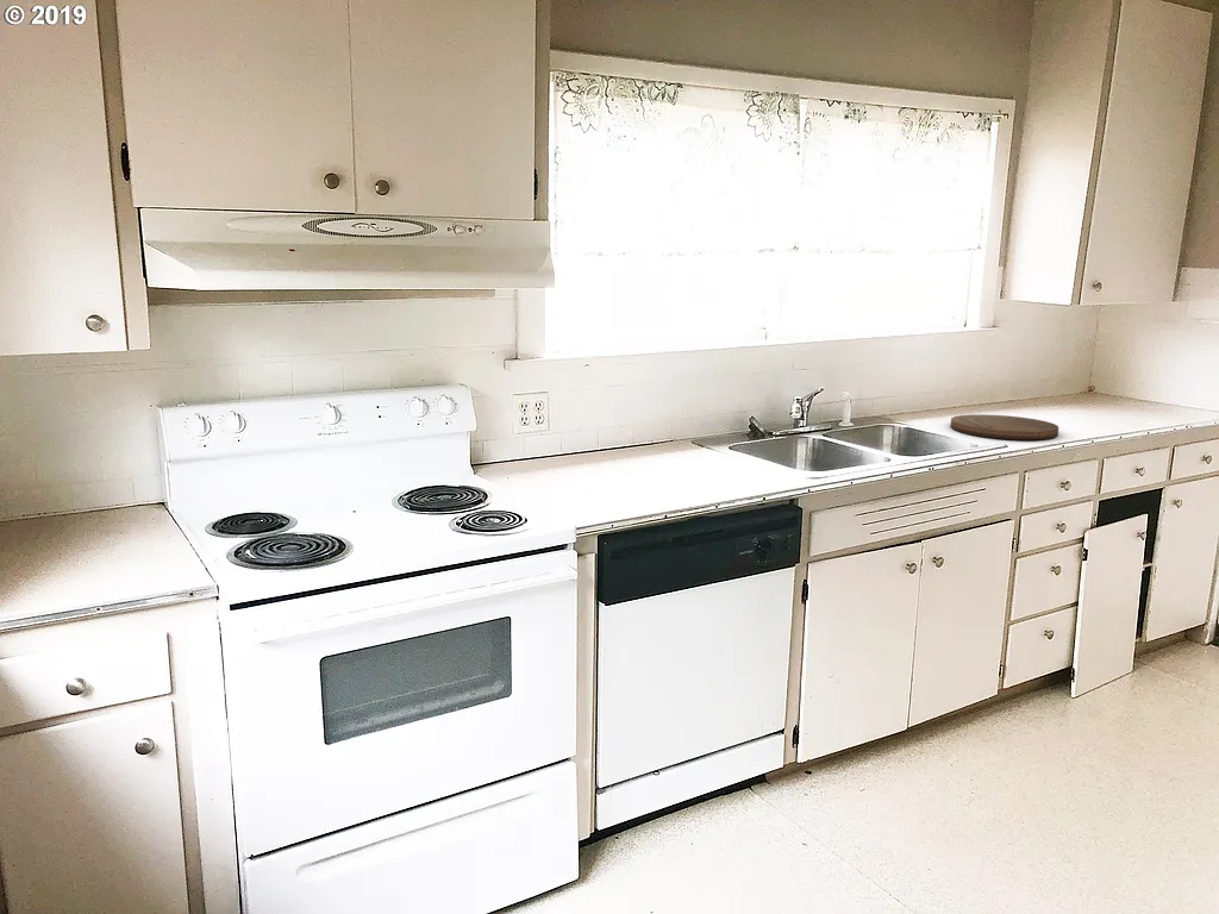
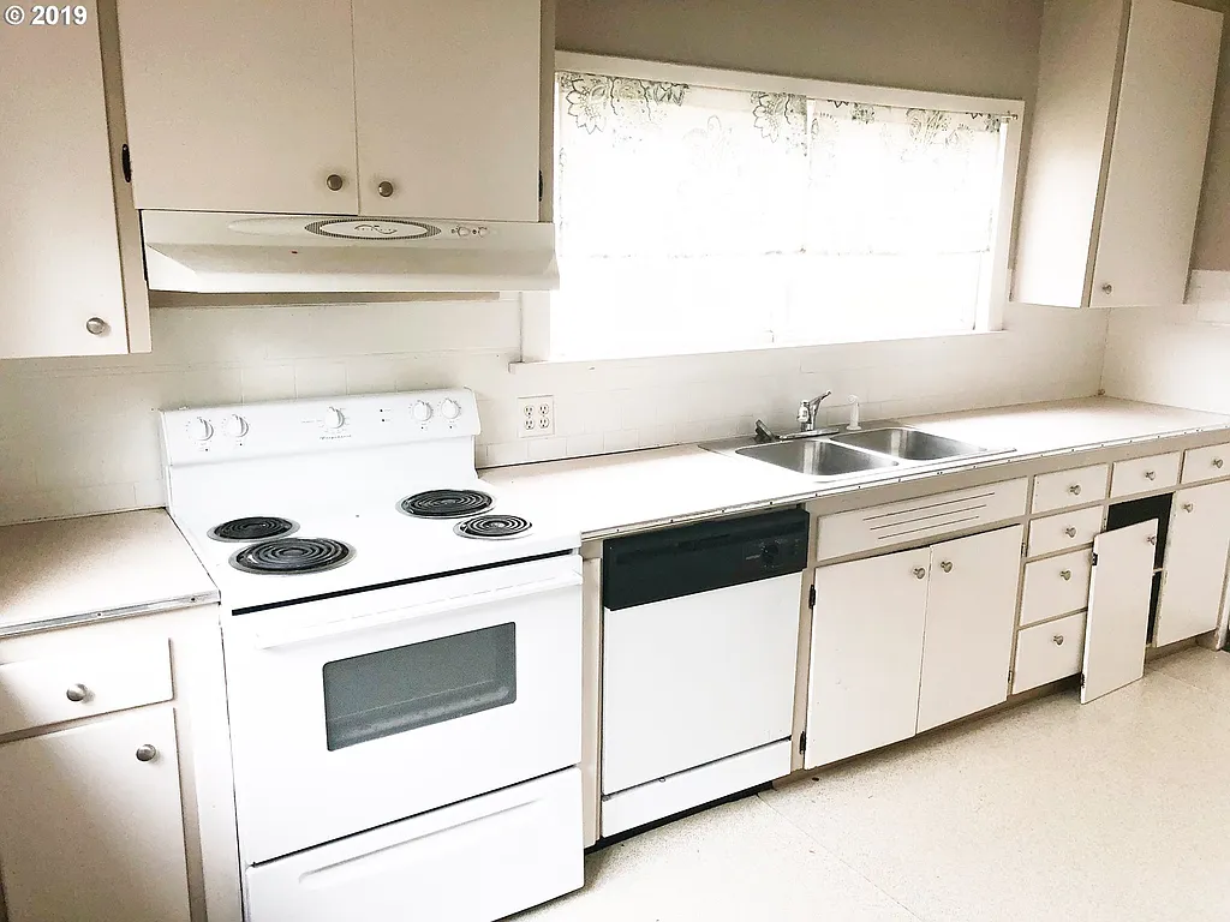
- cutting board (1002, 426)
